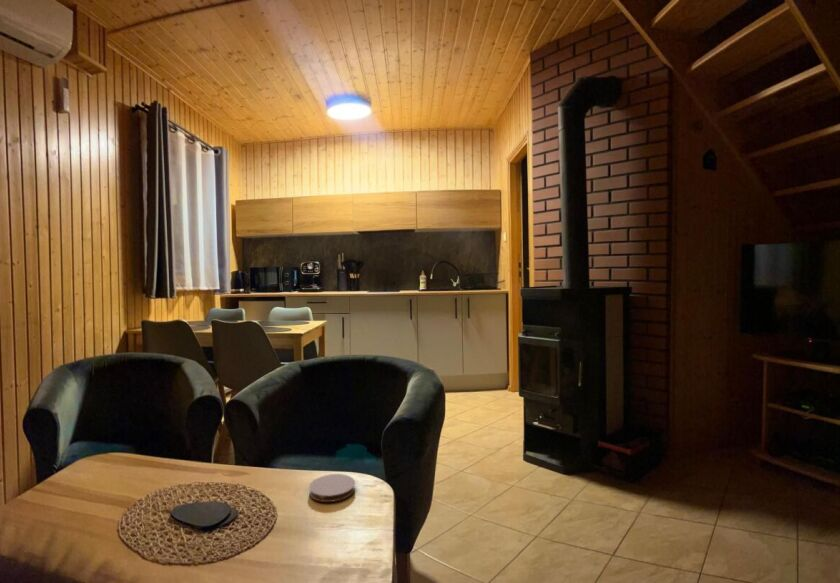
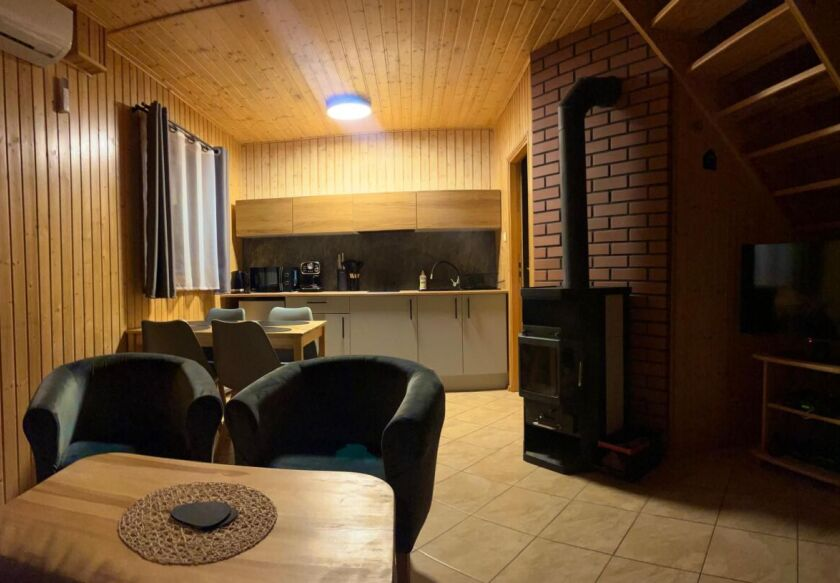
- coaster (332, 487)
